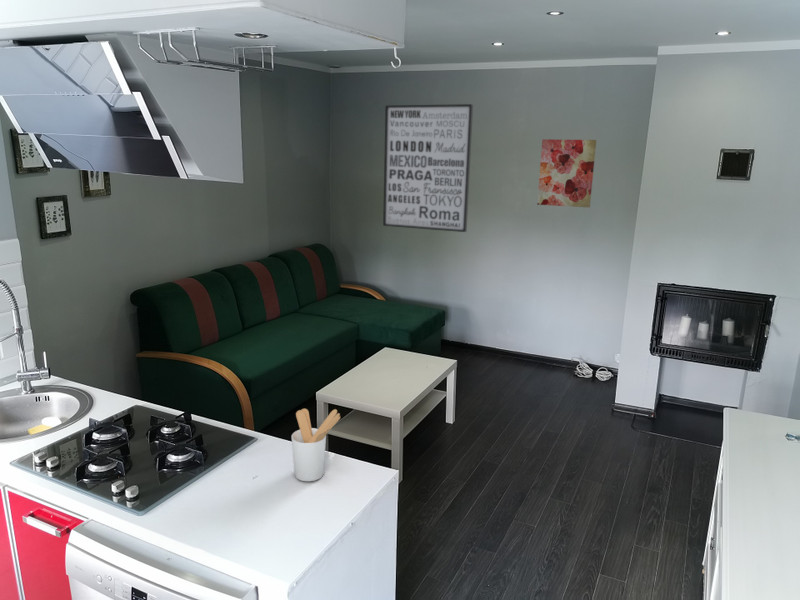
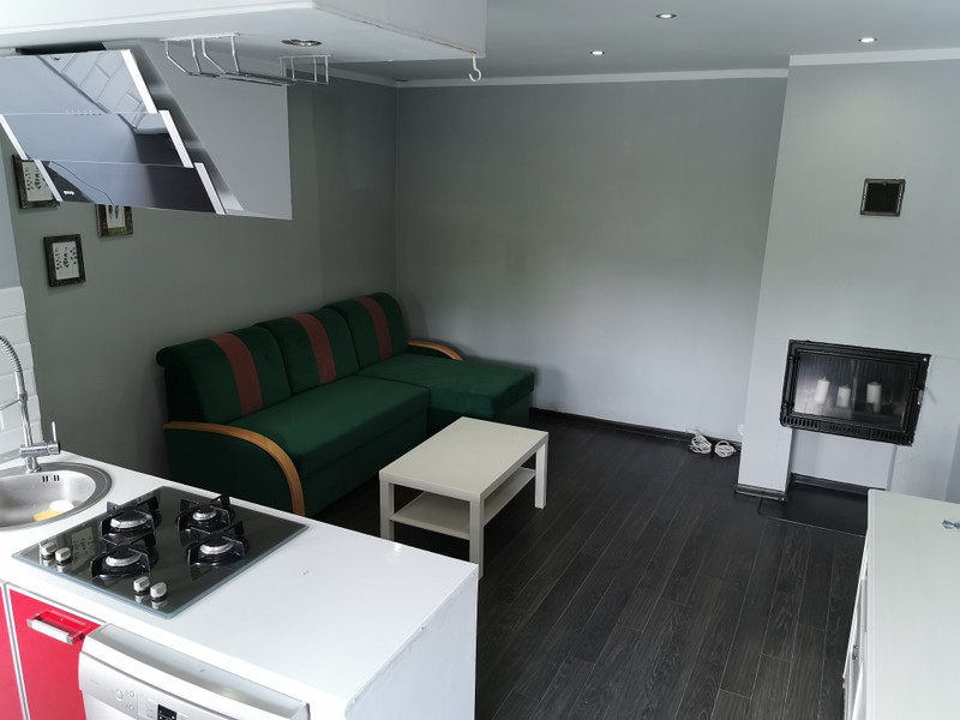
- wall art (425, 168)
- utensil holder (317, 443)
- wall art (566, 173)
